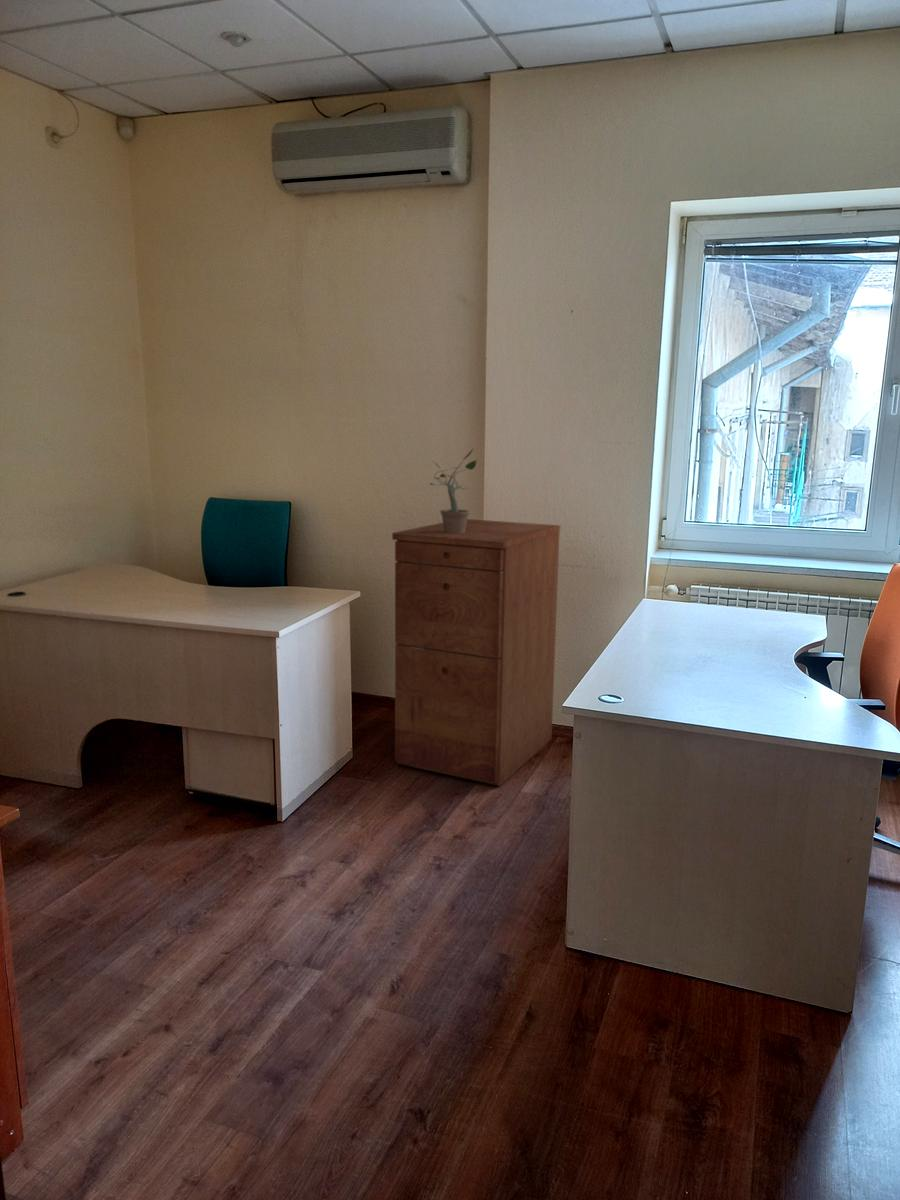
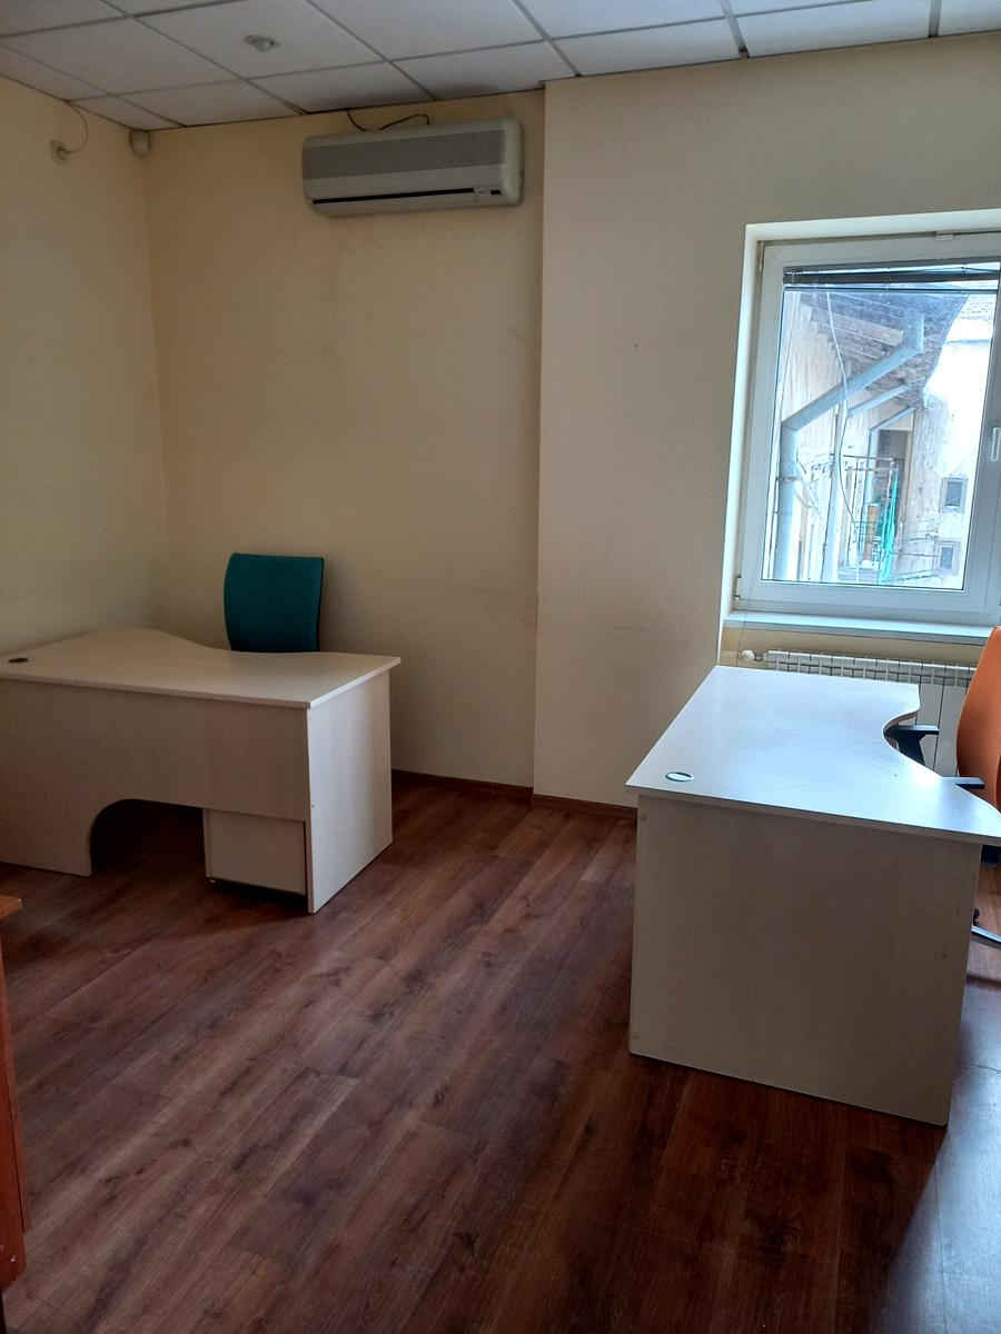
- potted plant (451, 488)
- filing cabinet (477, 643)
